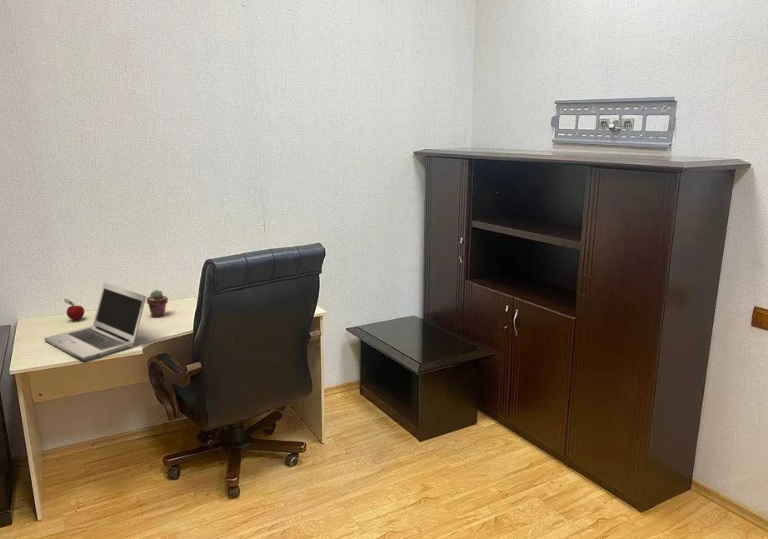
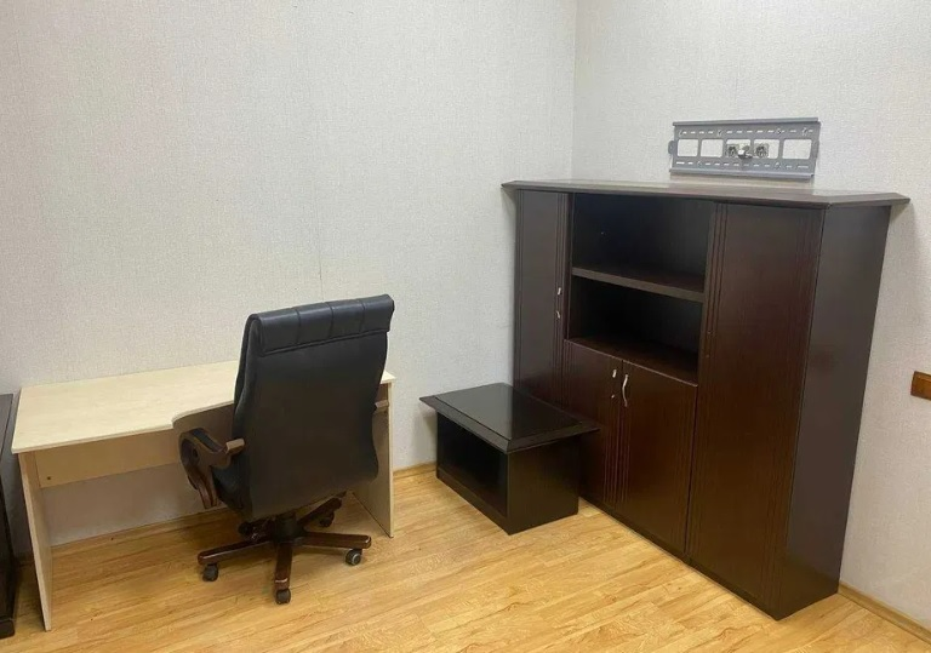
- fruit (75, 308)
- potted succulent (157, 302)
- laptop (95, 318)
